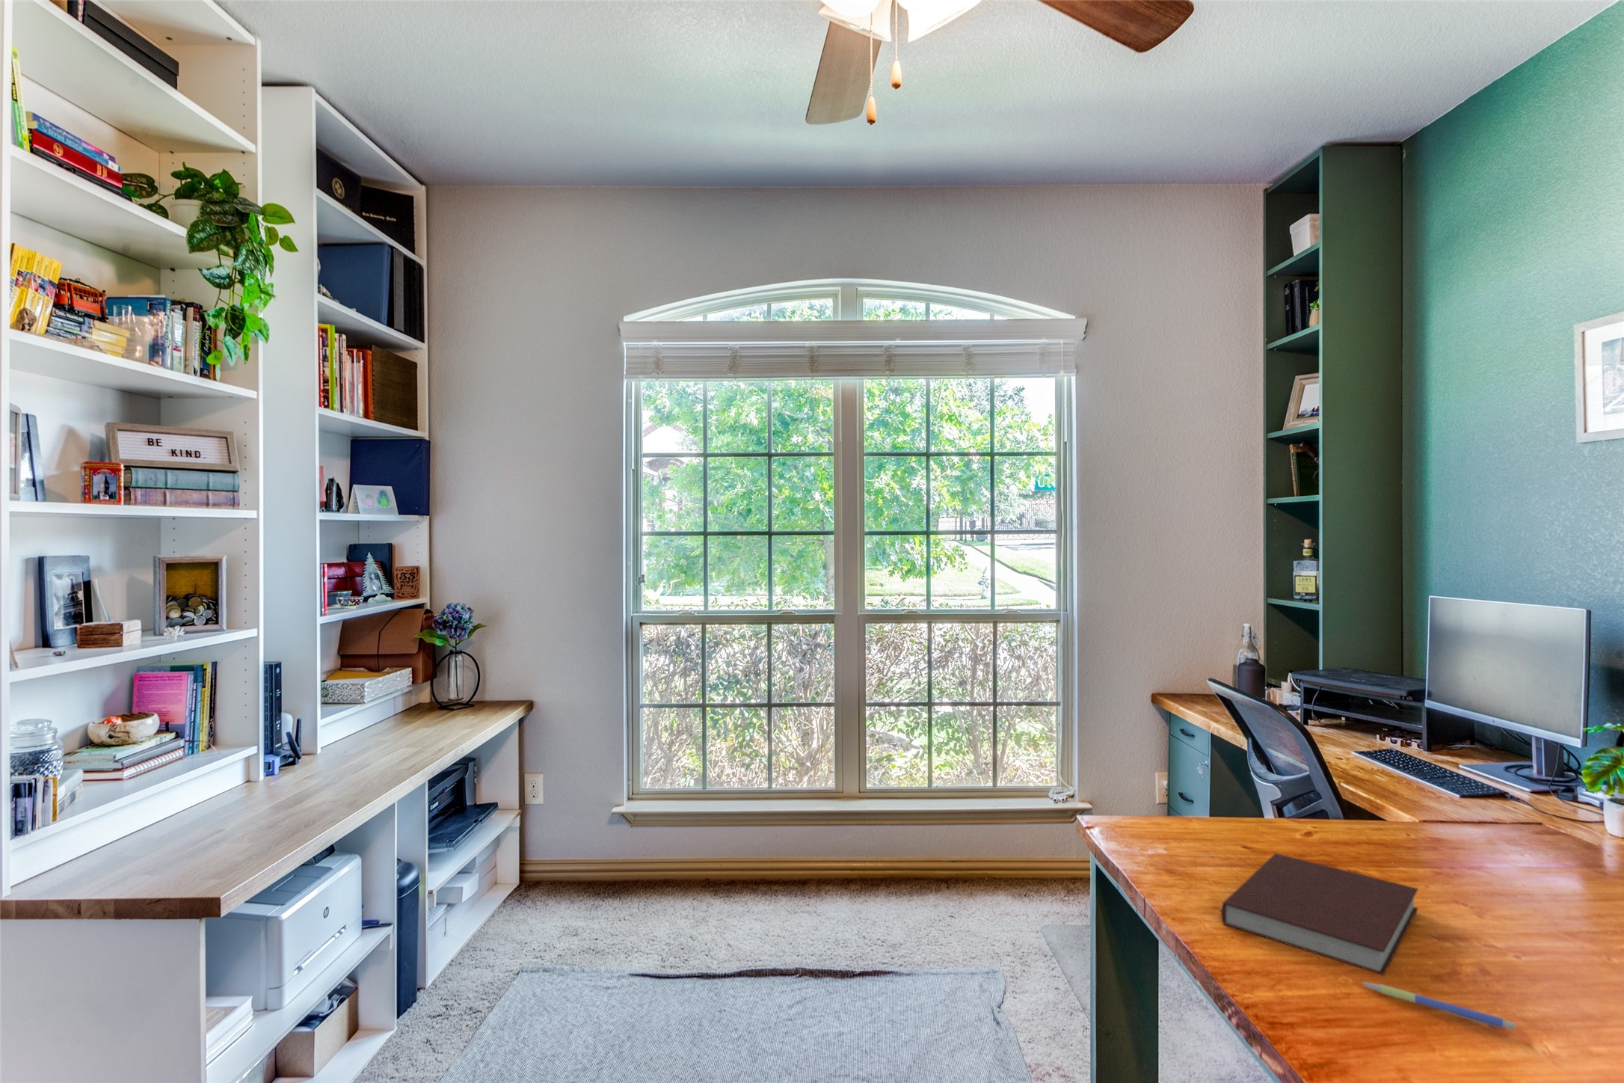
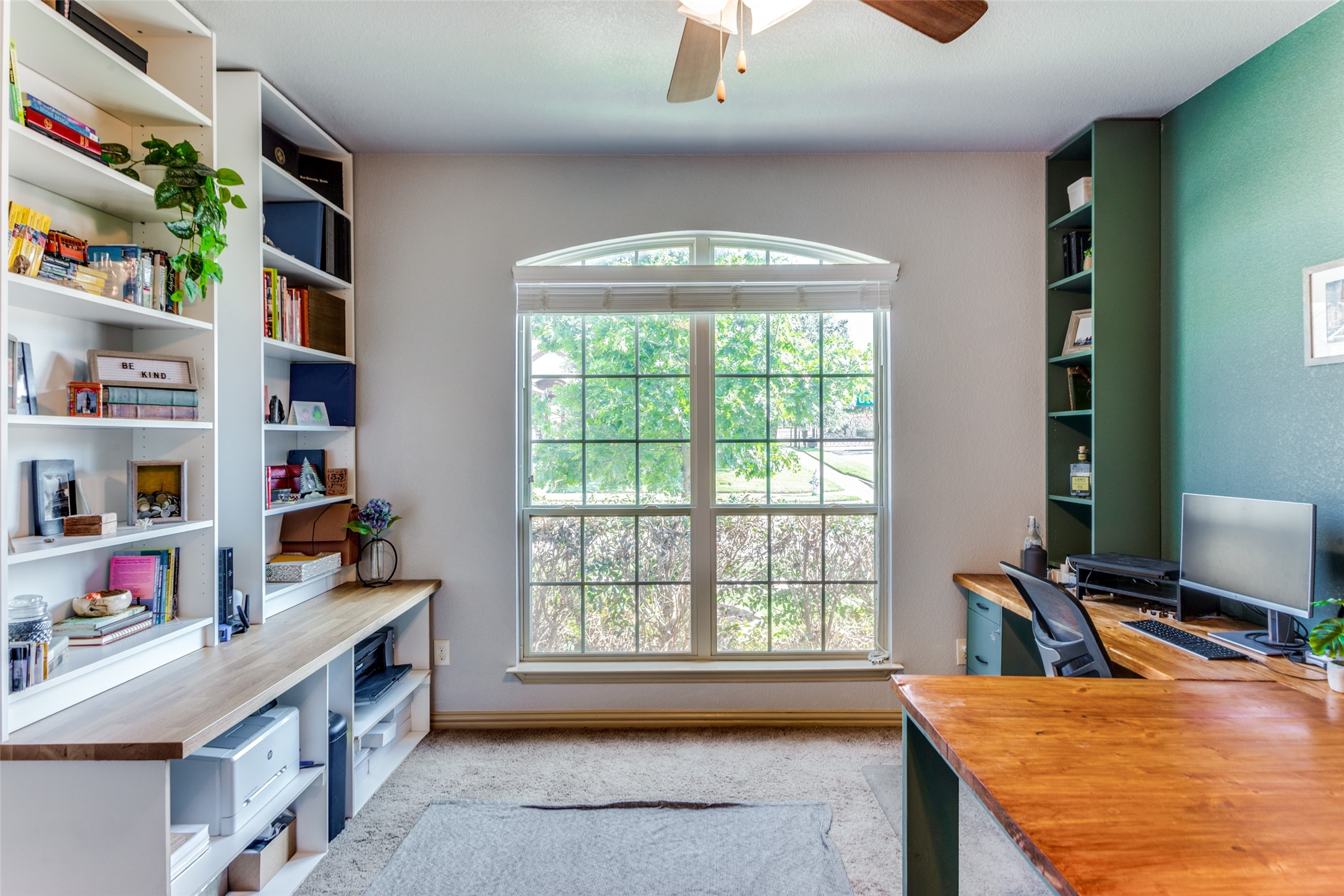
- notebook (1321, 905)
- pen (1434, 1003)
